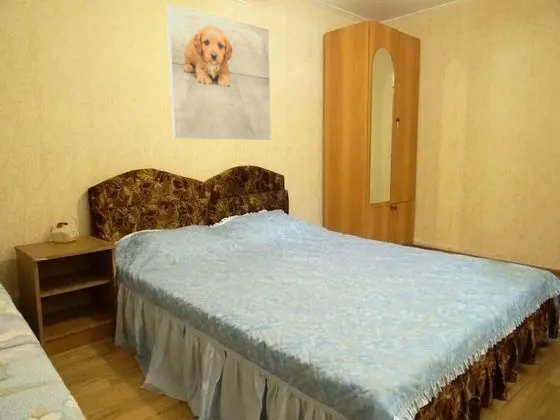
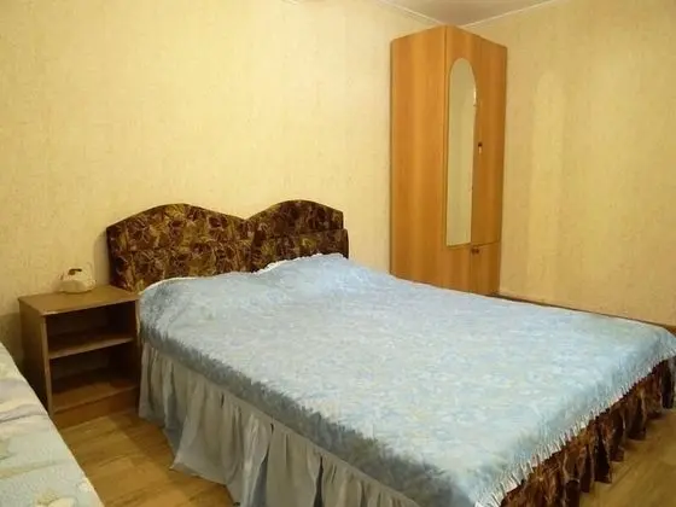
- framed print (224, 79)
